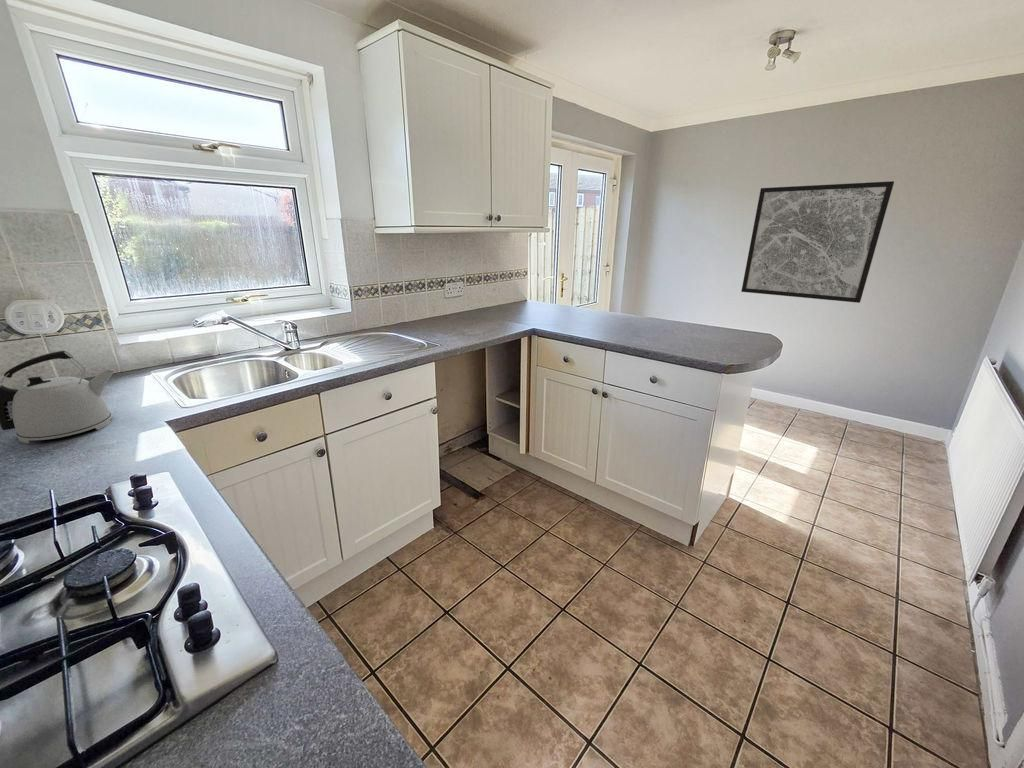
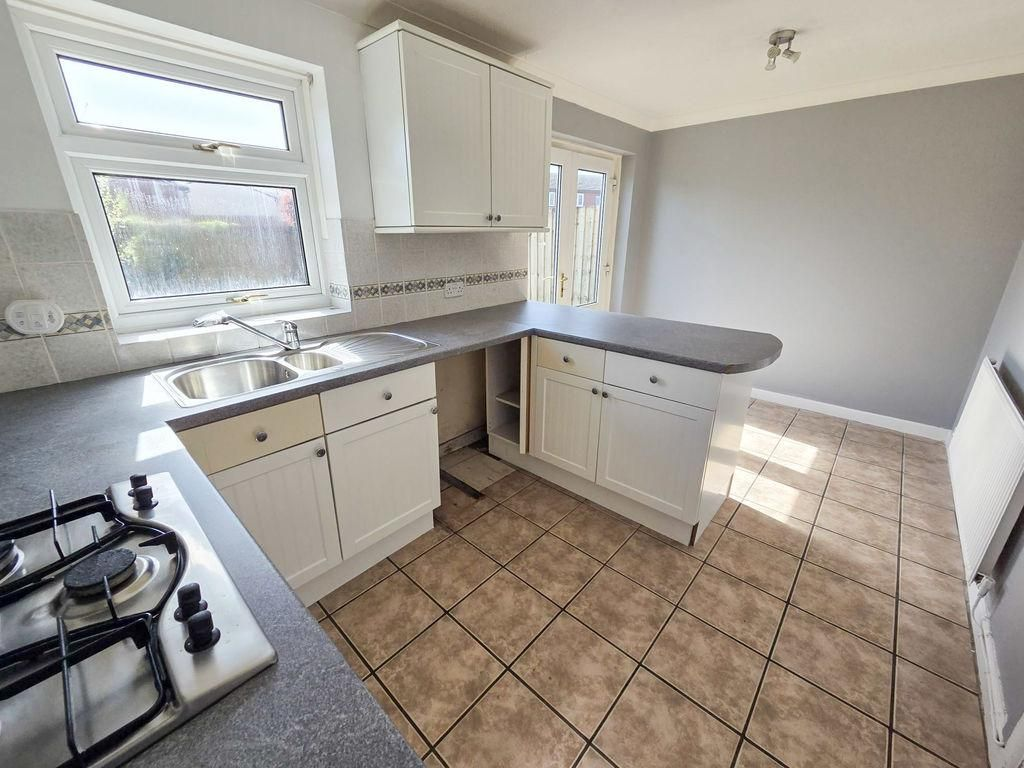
- kettle (57, 391)
- wall art (808, 243)
